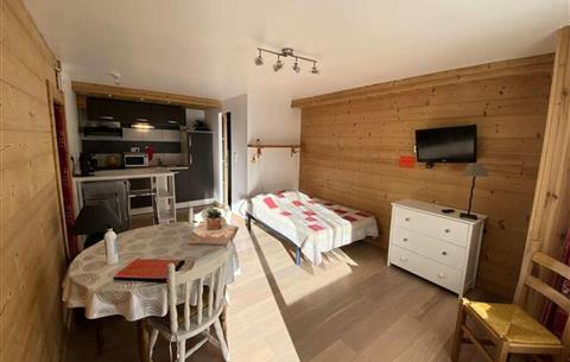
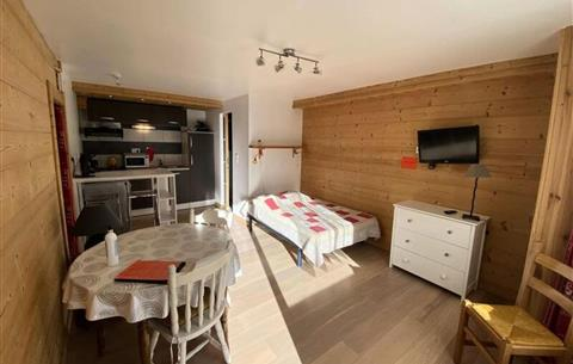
- succulent plant (215, 222)
